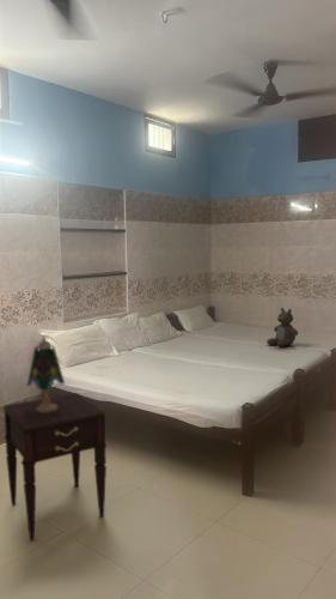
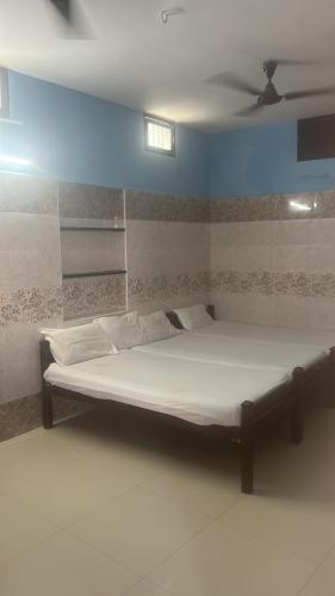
- teddy bear (281, 326)
- nightstand (53, 458)
- table lamp (45, 373)
